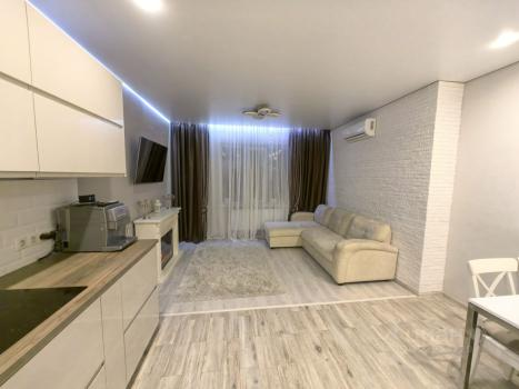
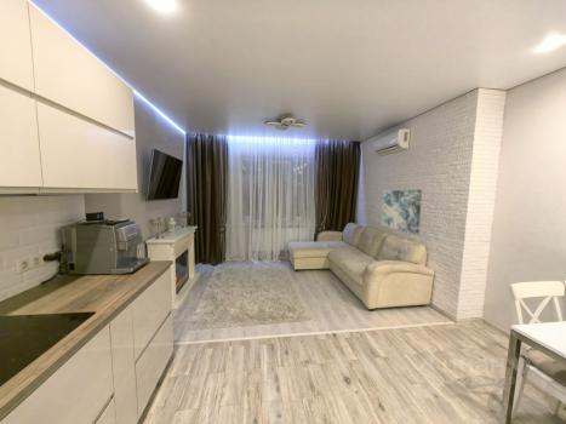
+ wall art (399, 210)
